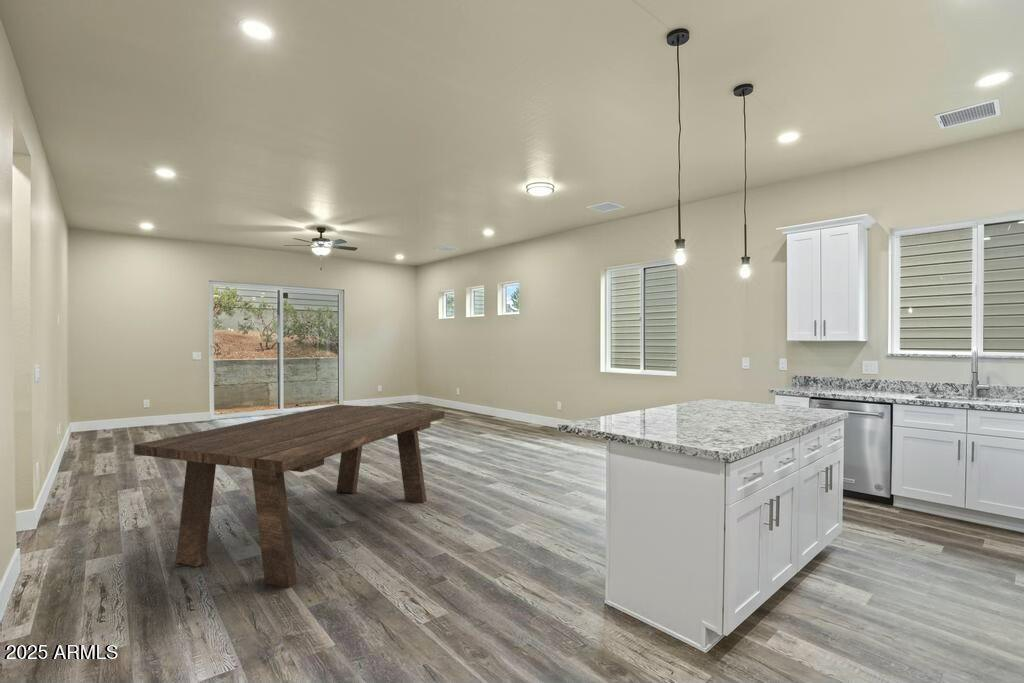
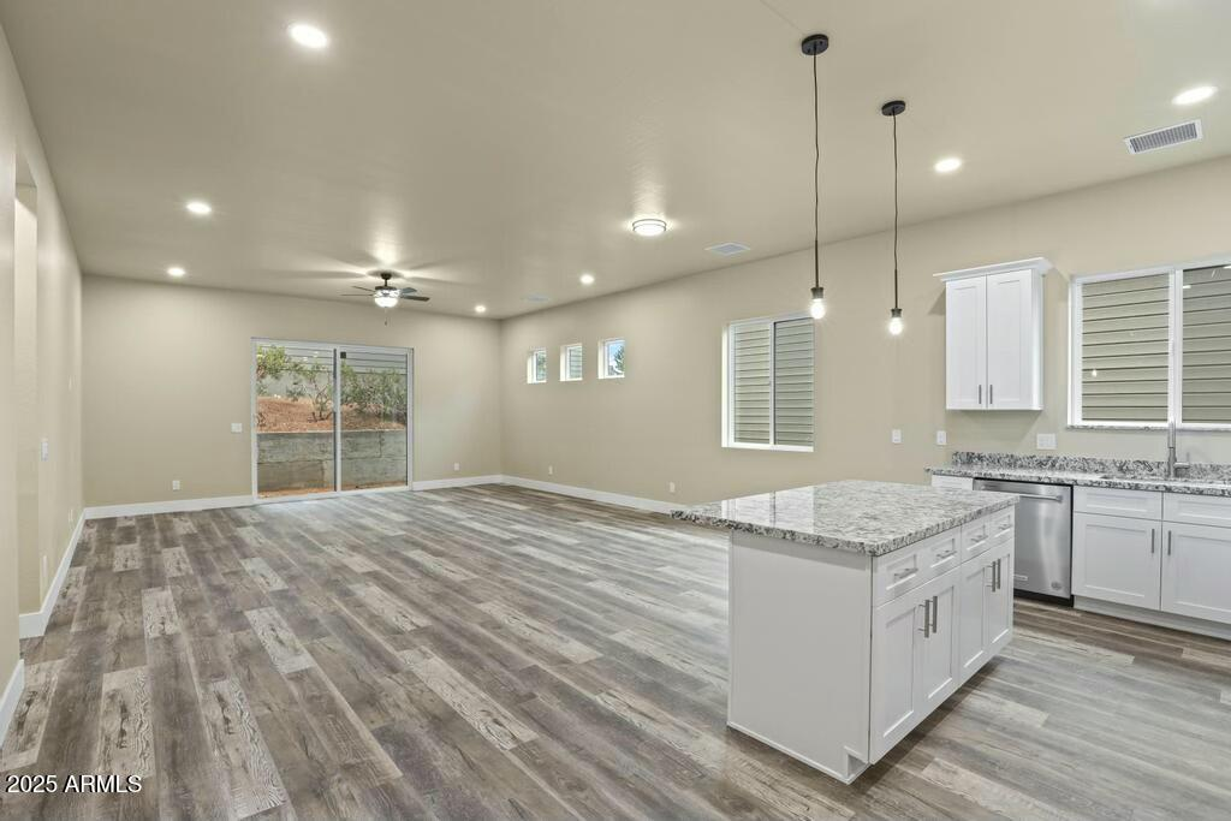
- dining table (315, 467)
